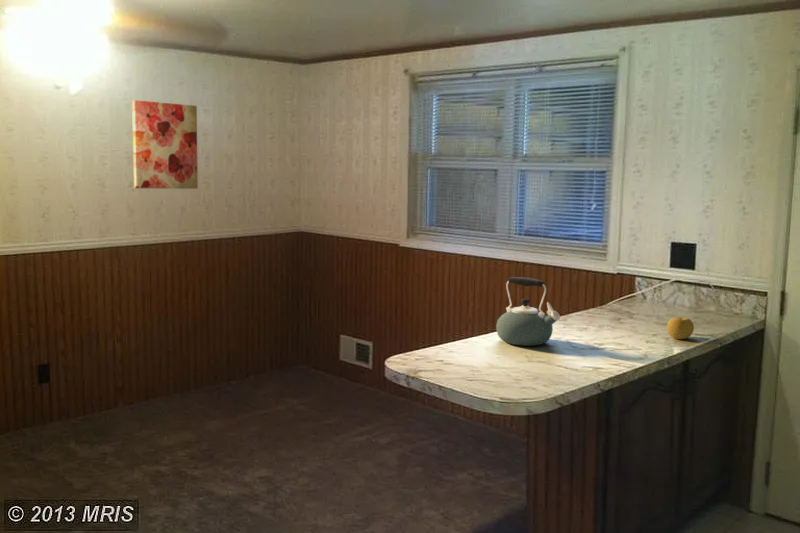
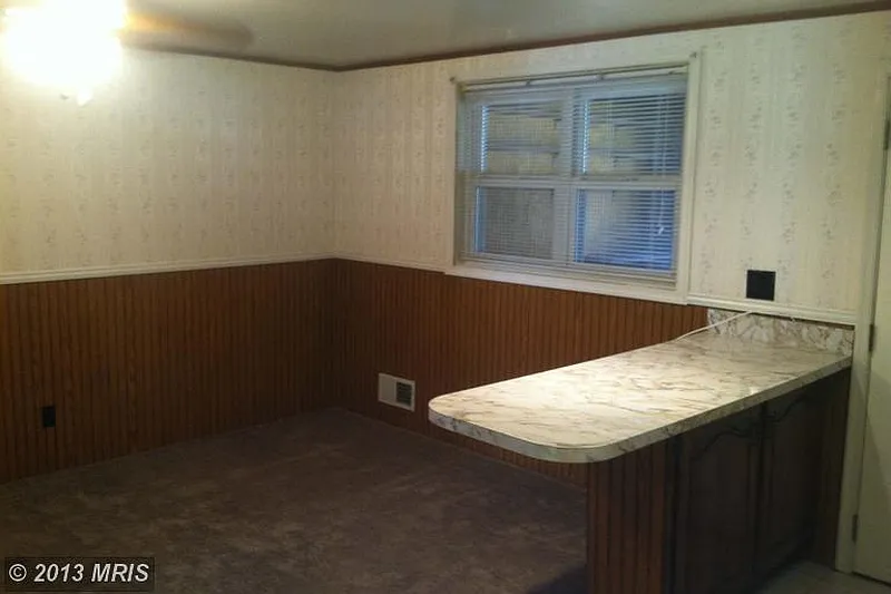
- wall art (166, 146)
- fruit (680, 327)
- kettle (529, 310)
